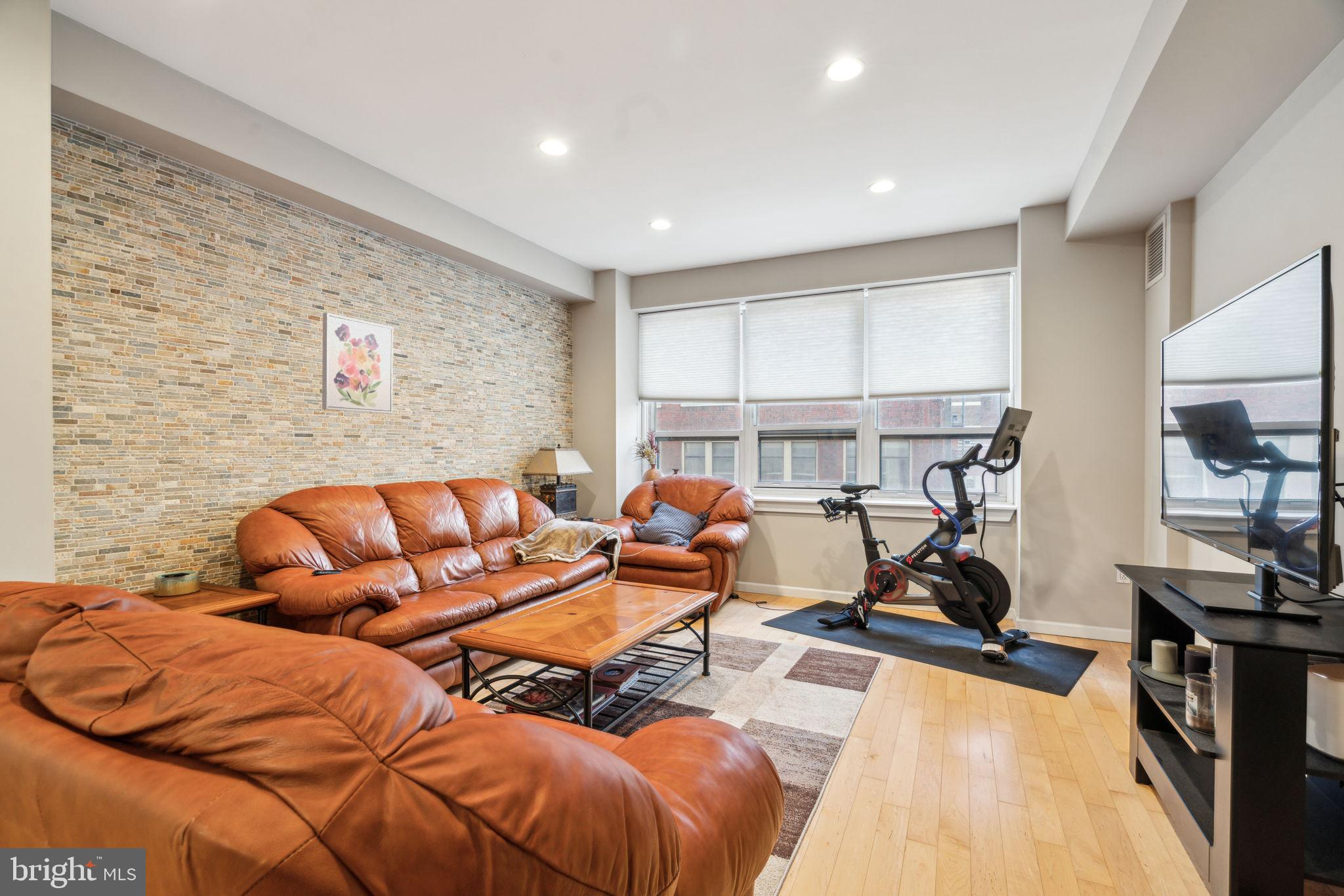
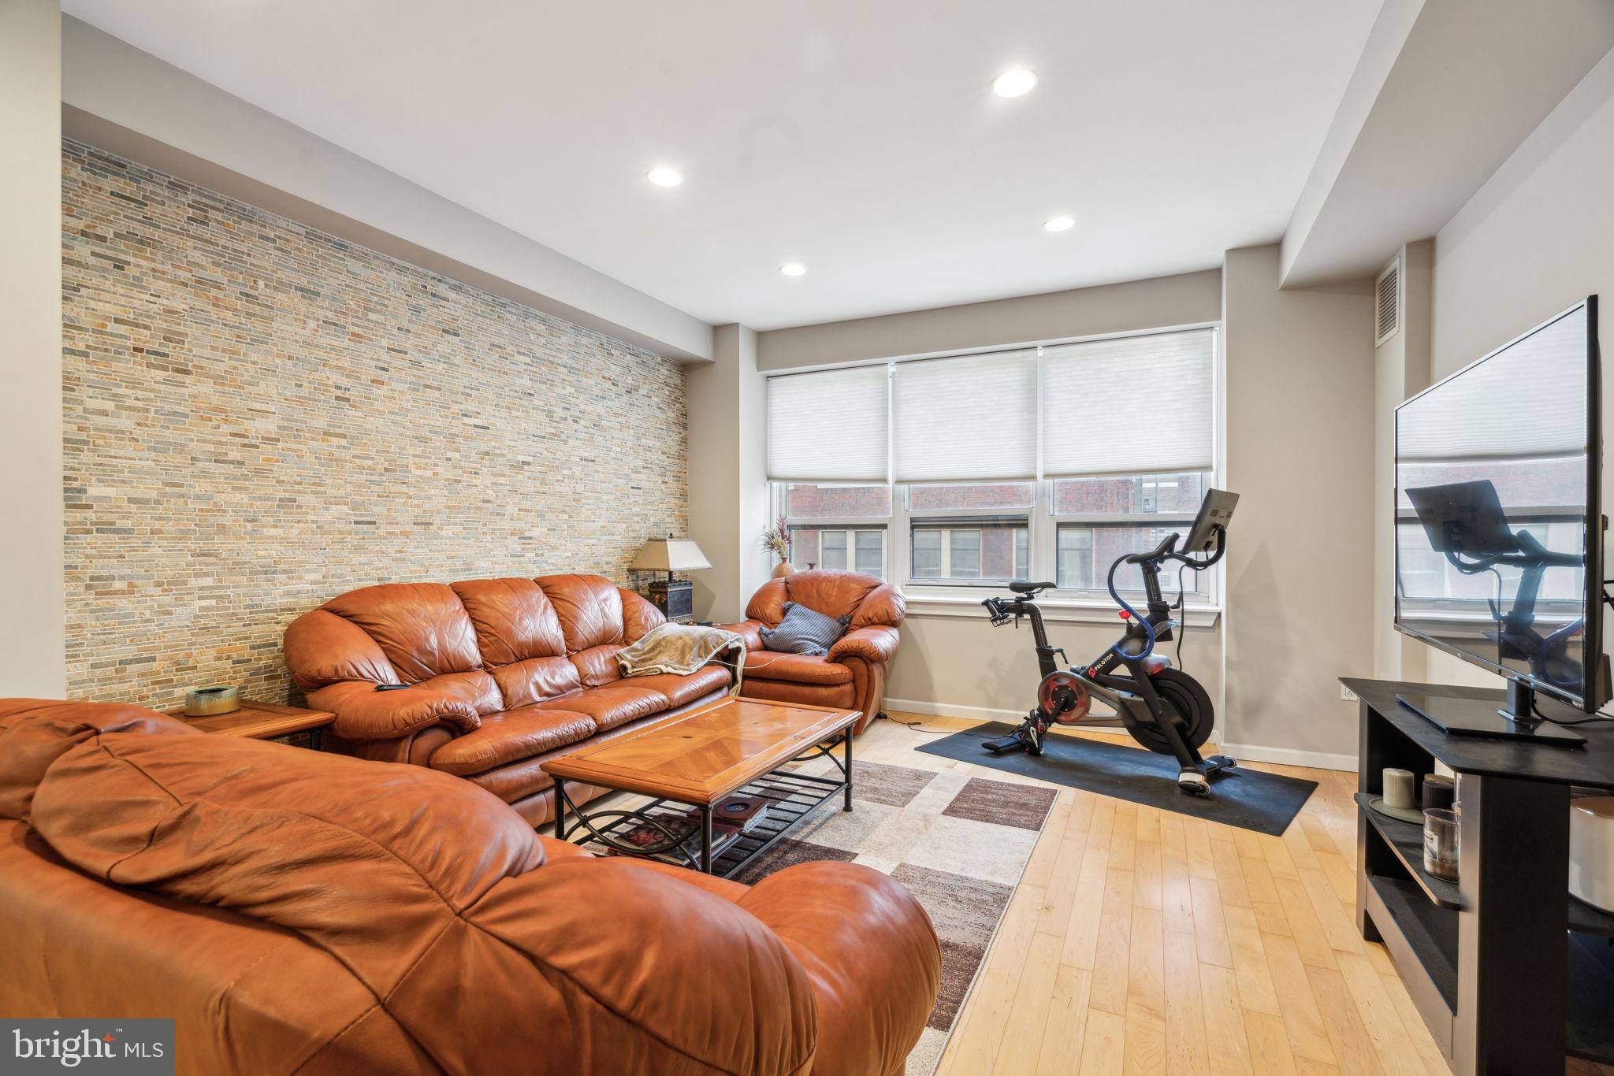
- wall art (359, 365)
